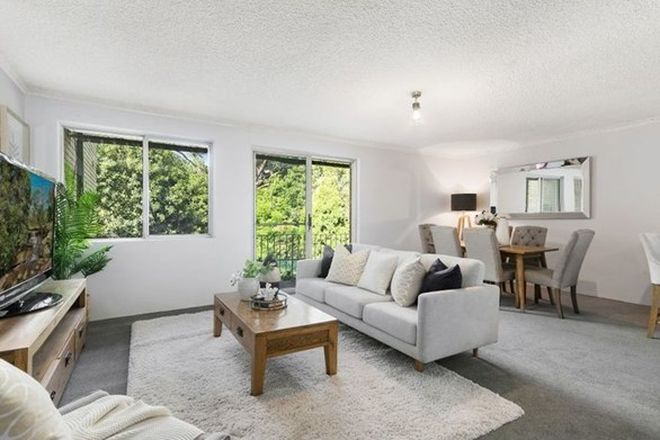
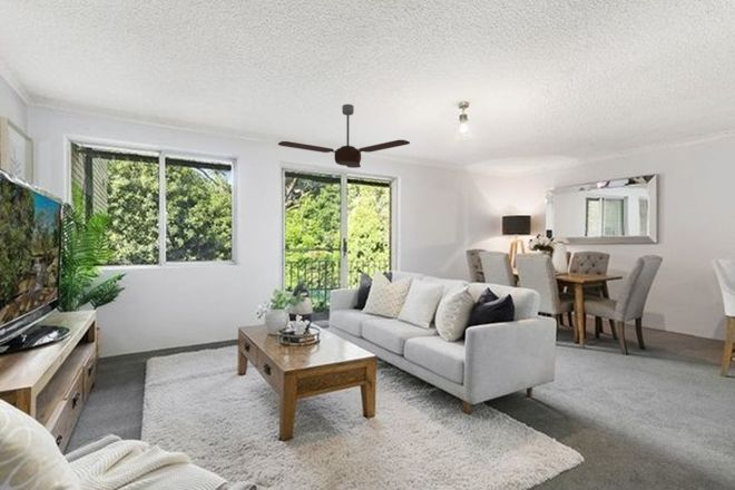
+ ceiling fan (346, 137)
